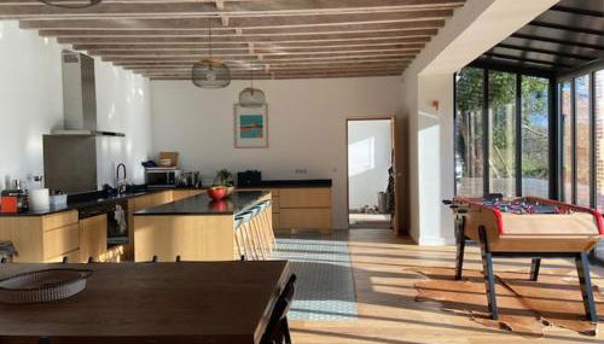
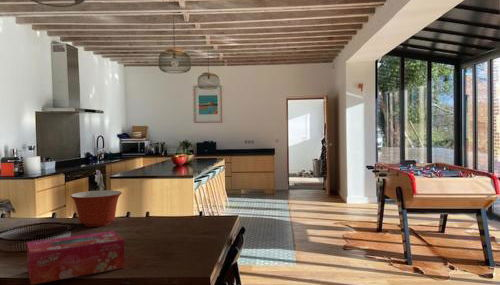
+ mixing bowl (97, 208)
+ tissue box (76, 255)
